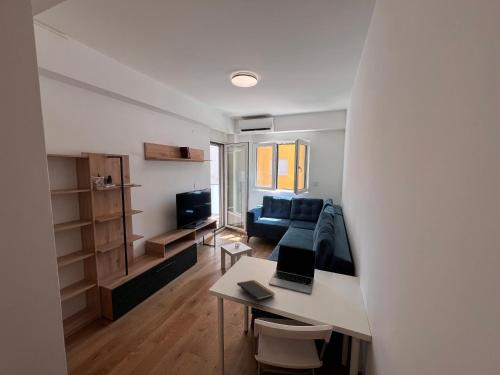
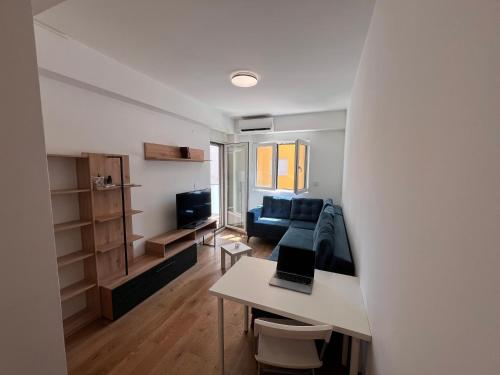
- notepad (255, 288)
